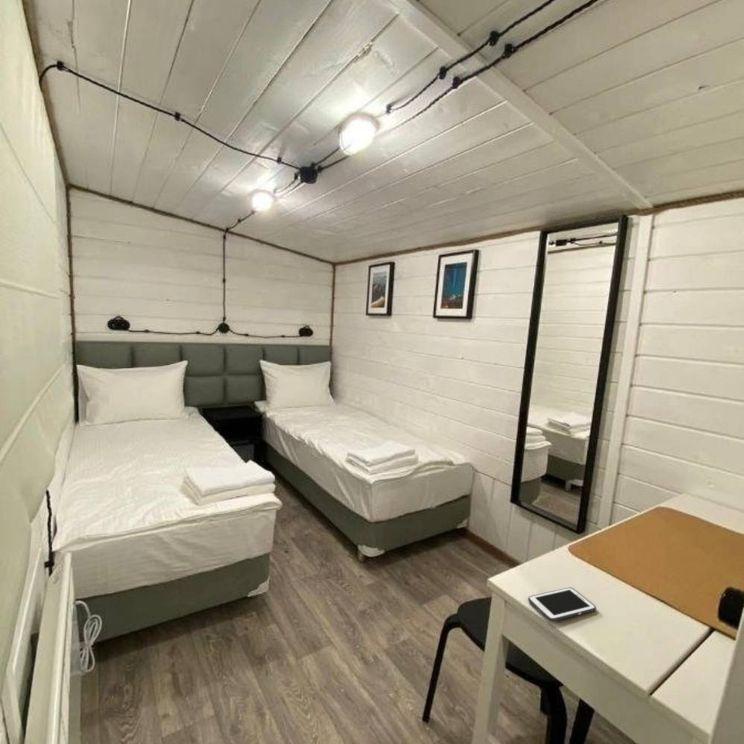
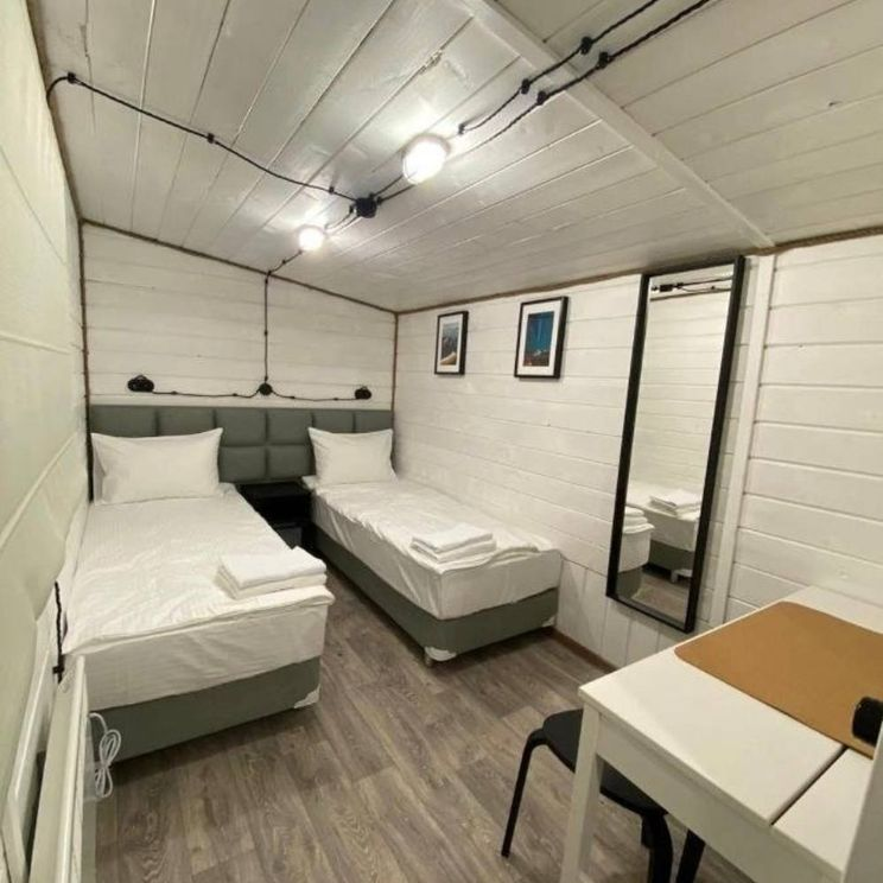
- cell phone (561, 603)
